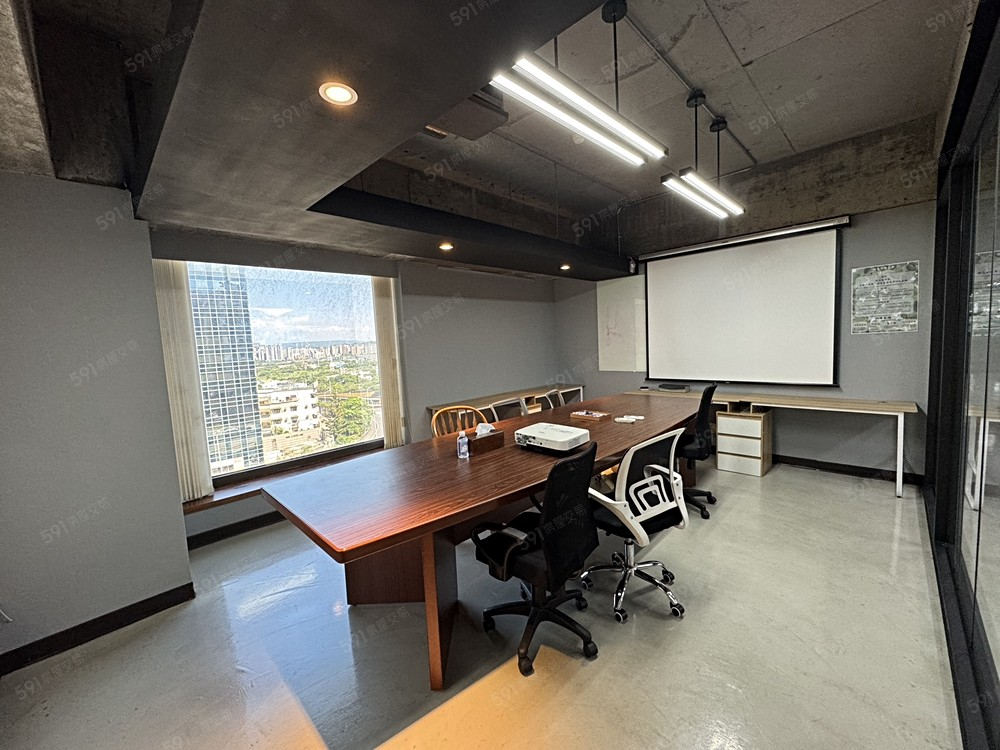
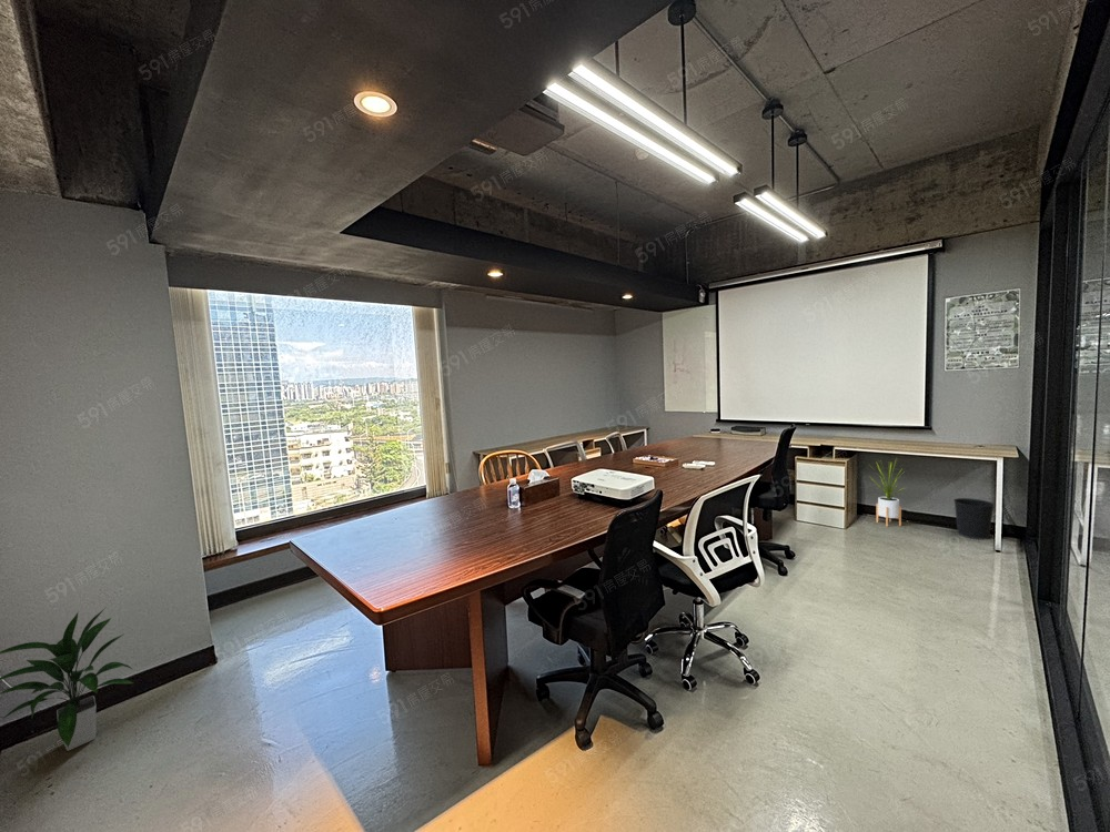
+ wastebasket (972, 518)
+ indoor plant (69, 682)
+ house plant (889, 490)
